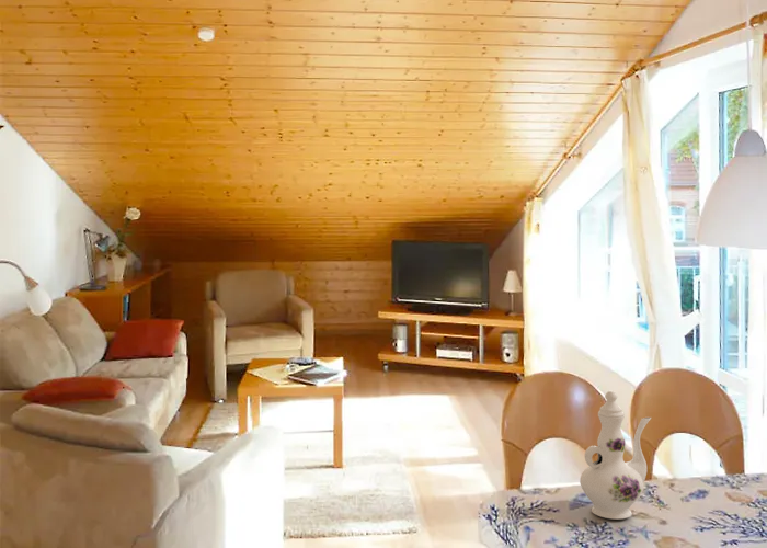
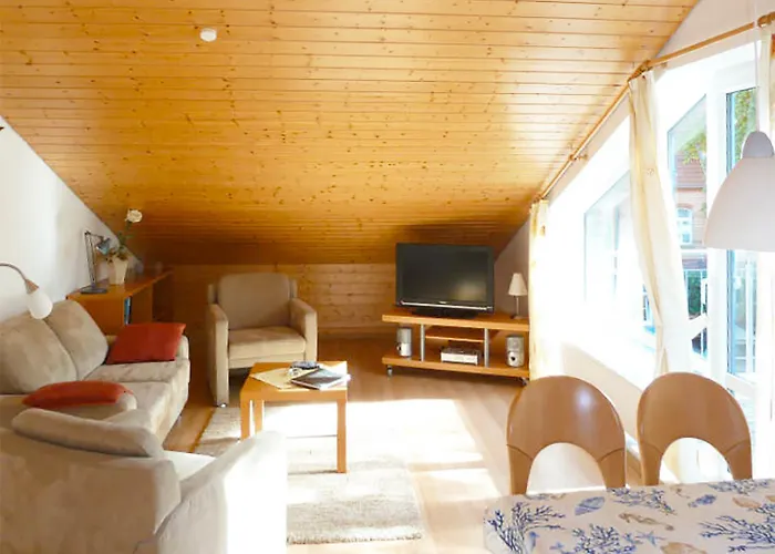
- chinaware (618, 450)
